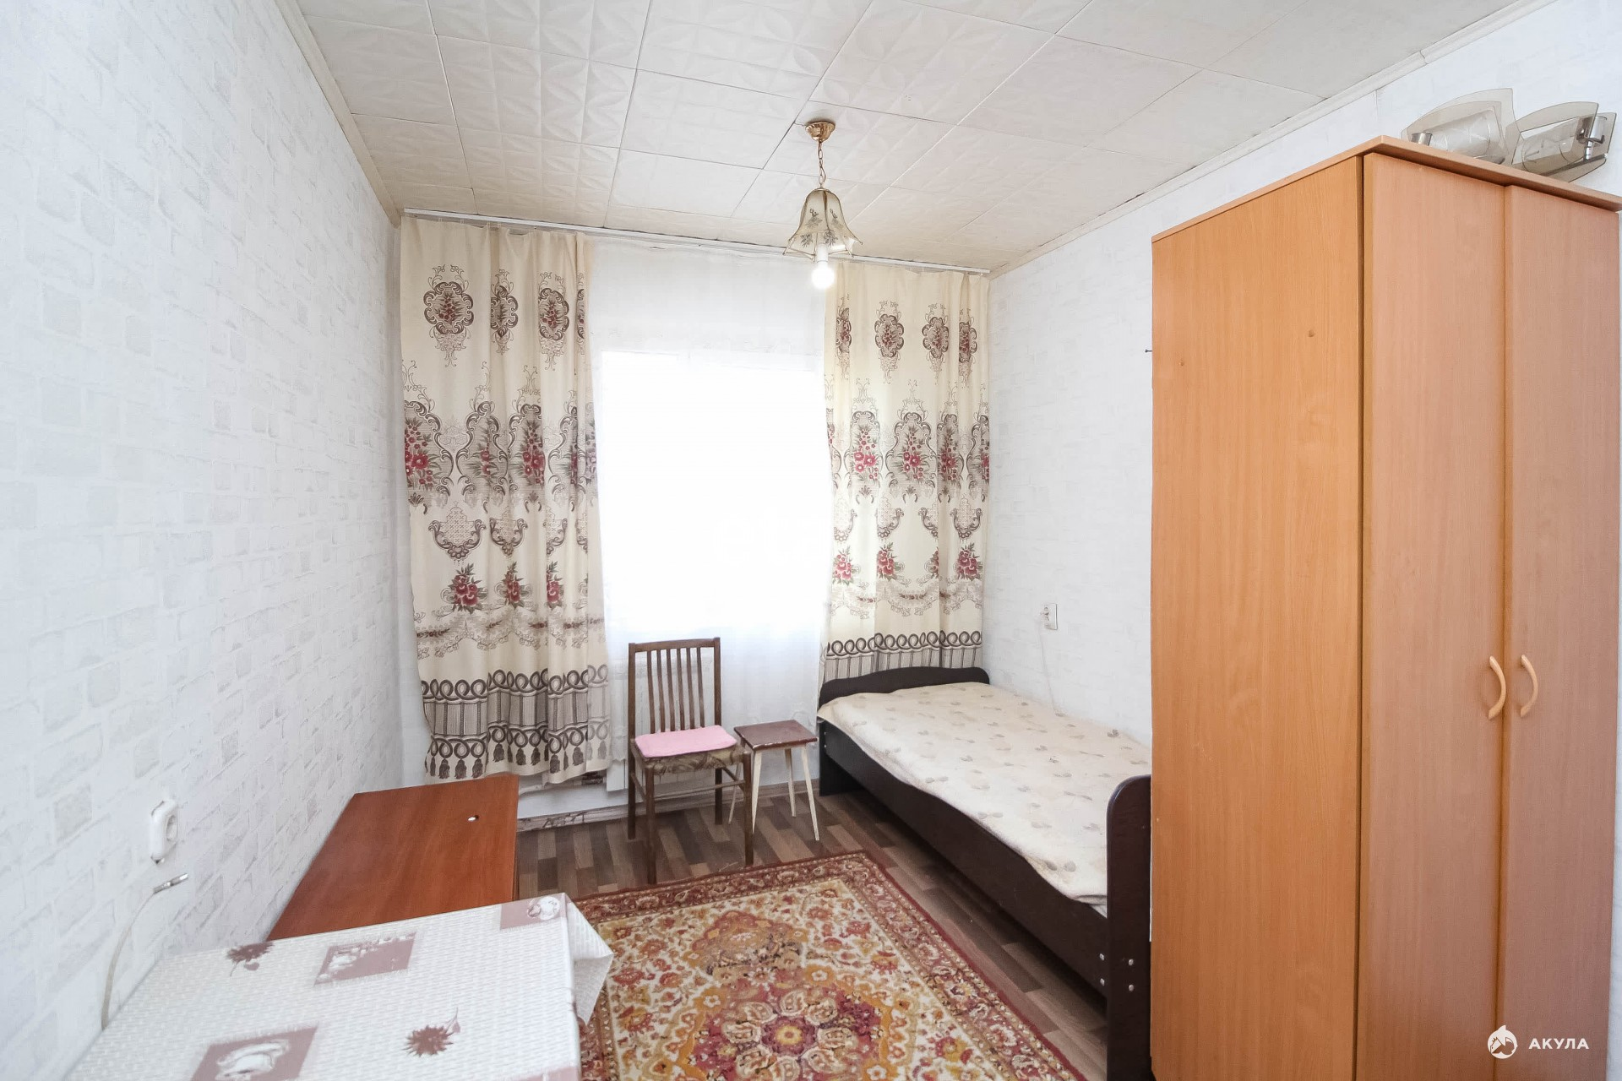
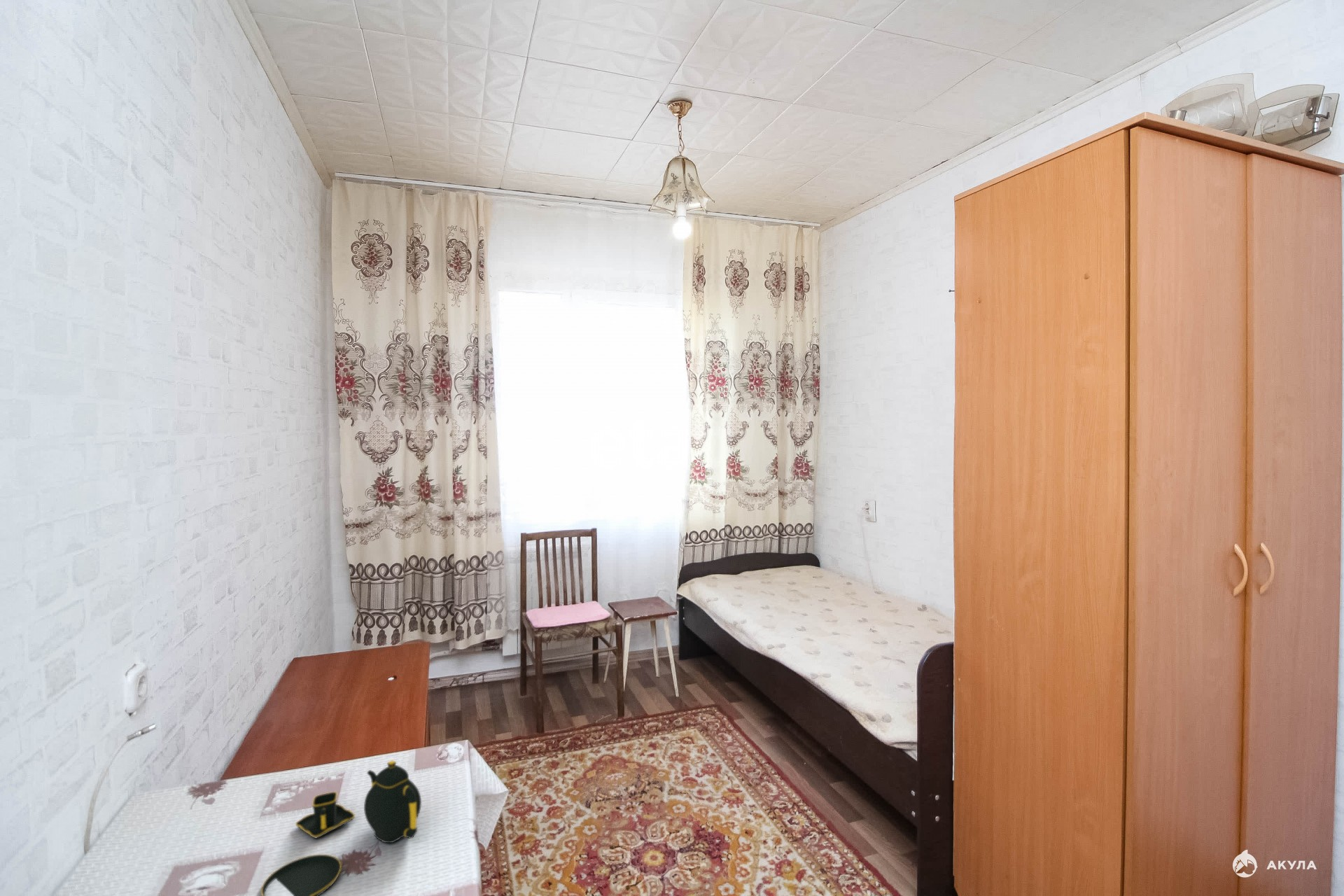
+ teapot (330, 811)
